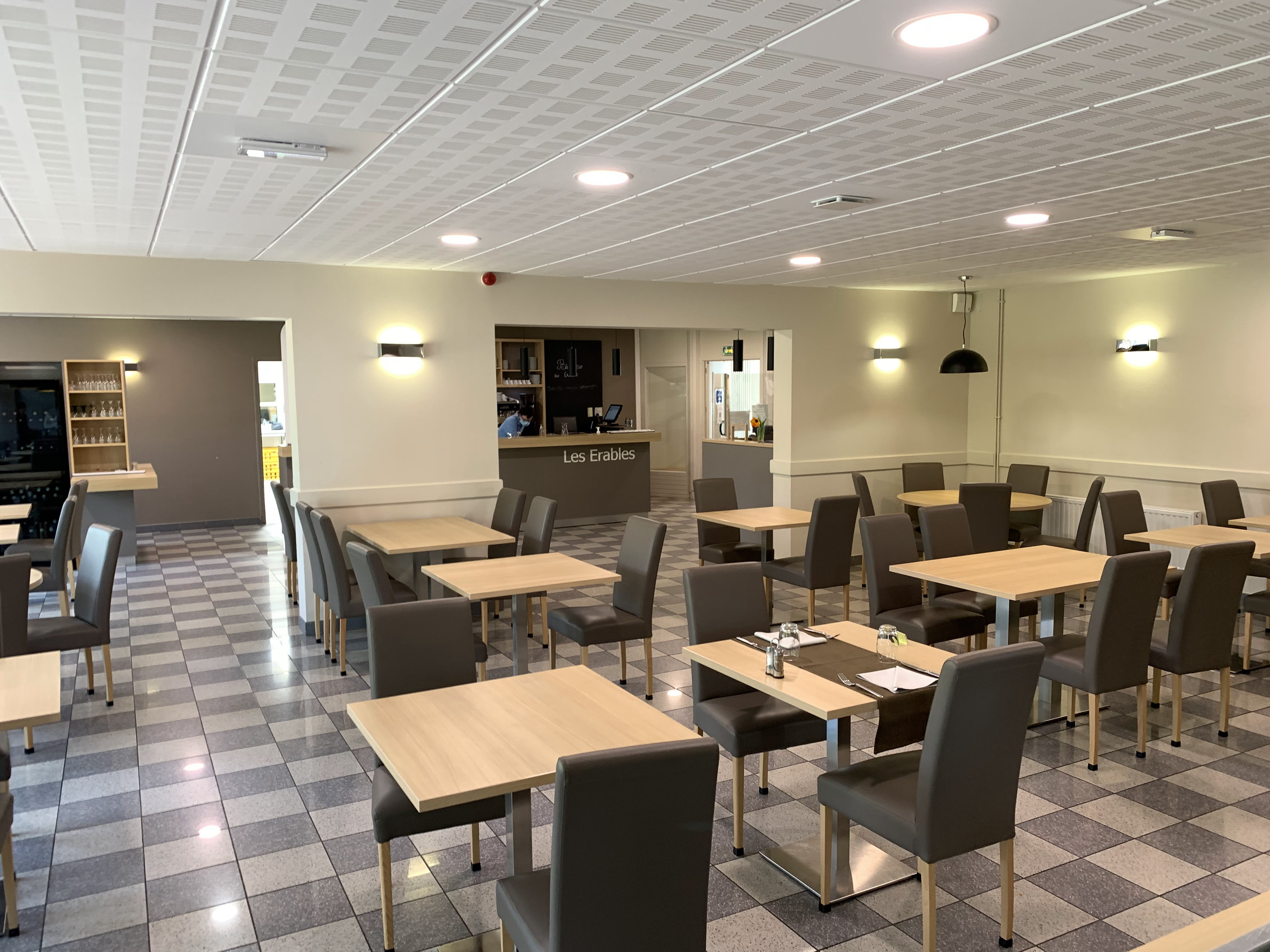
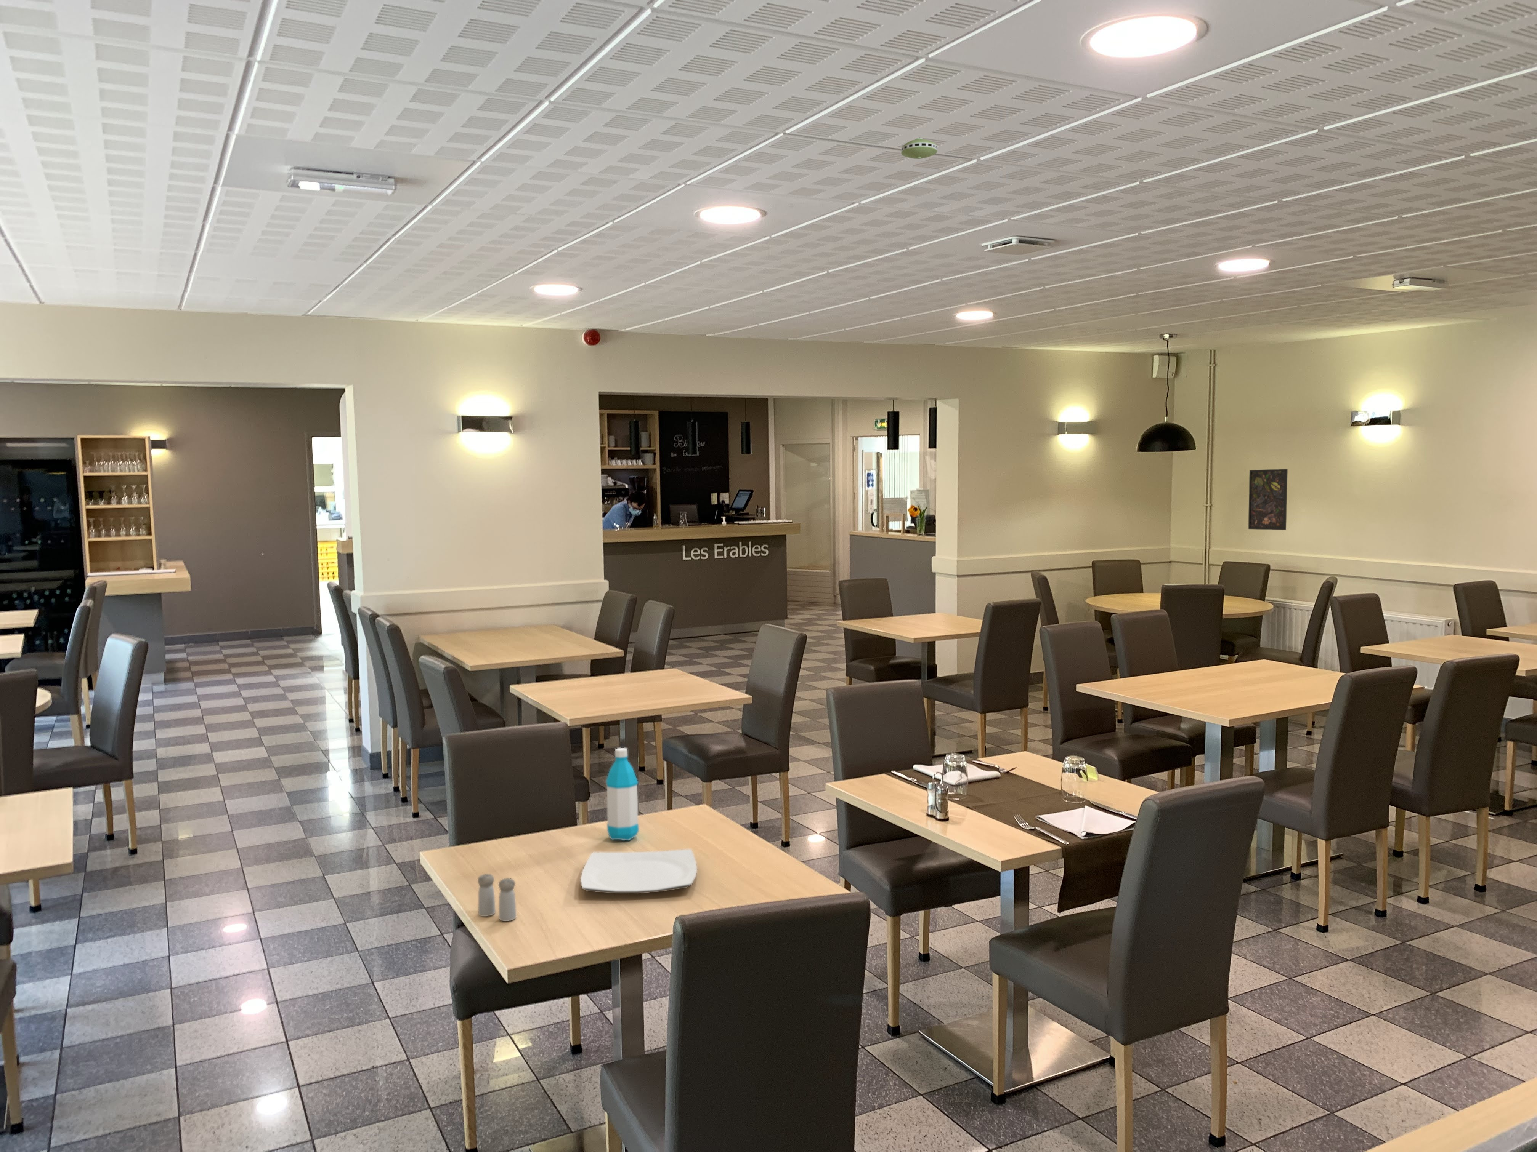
+ salt and pepper shaker (495, 897)
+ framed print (1267, 500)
+ smoke detector (919, 149)
+ water bottle (622, 794)
+ plate (640, 872)
